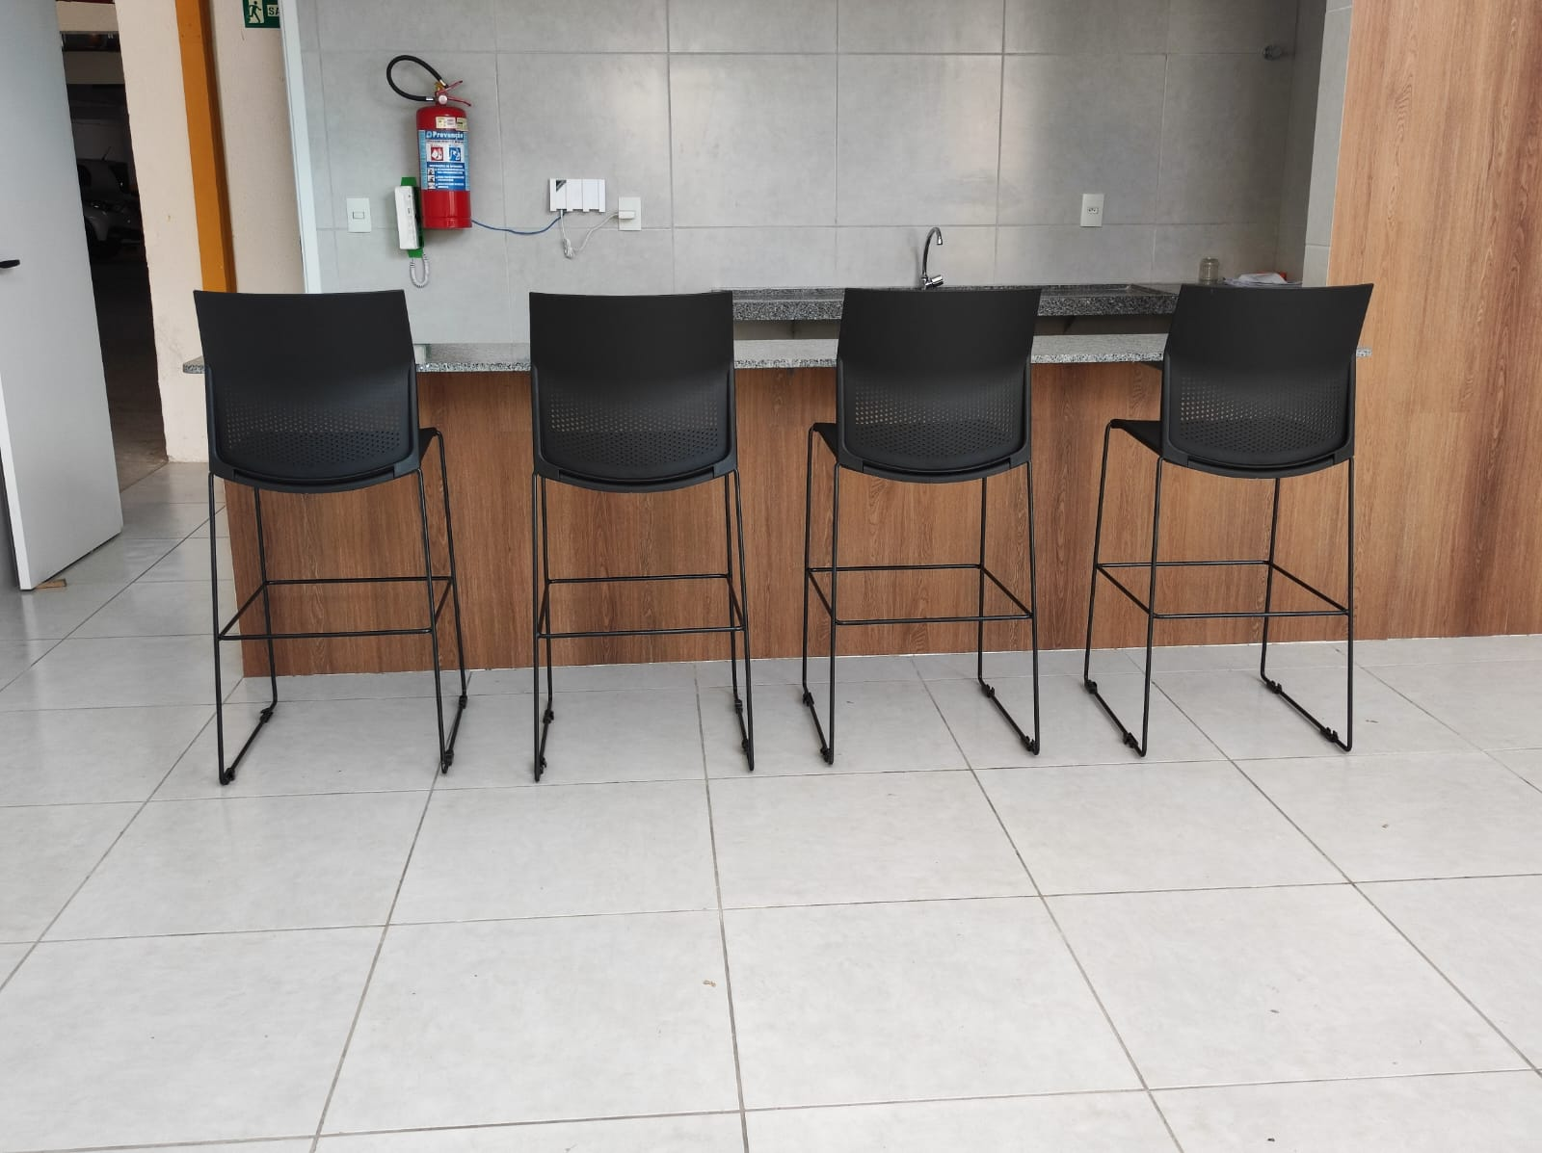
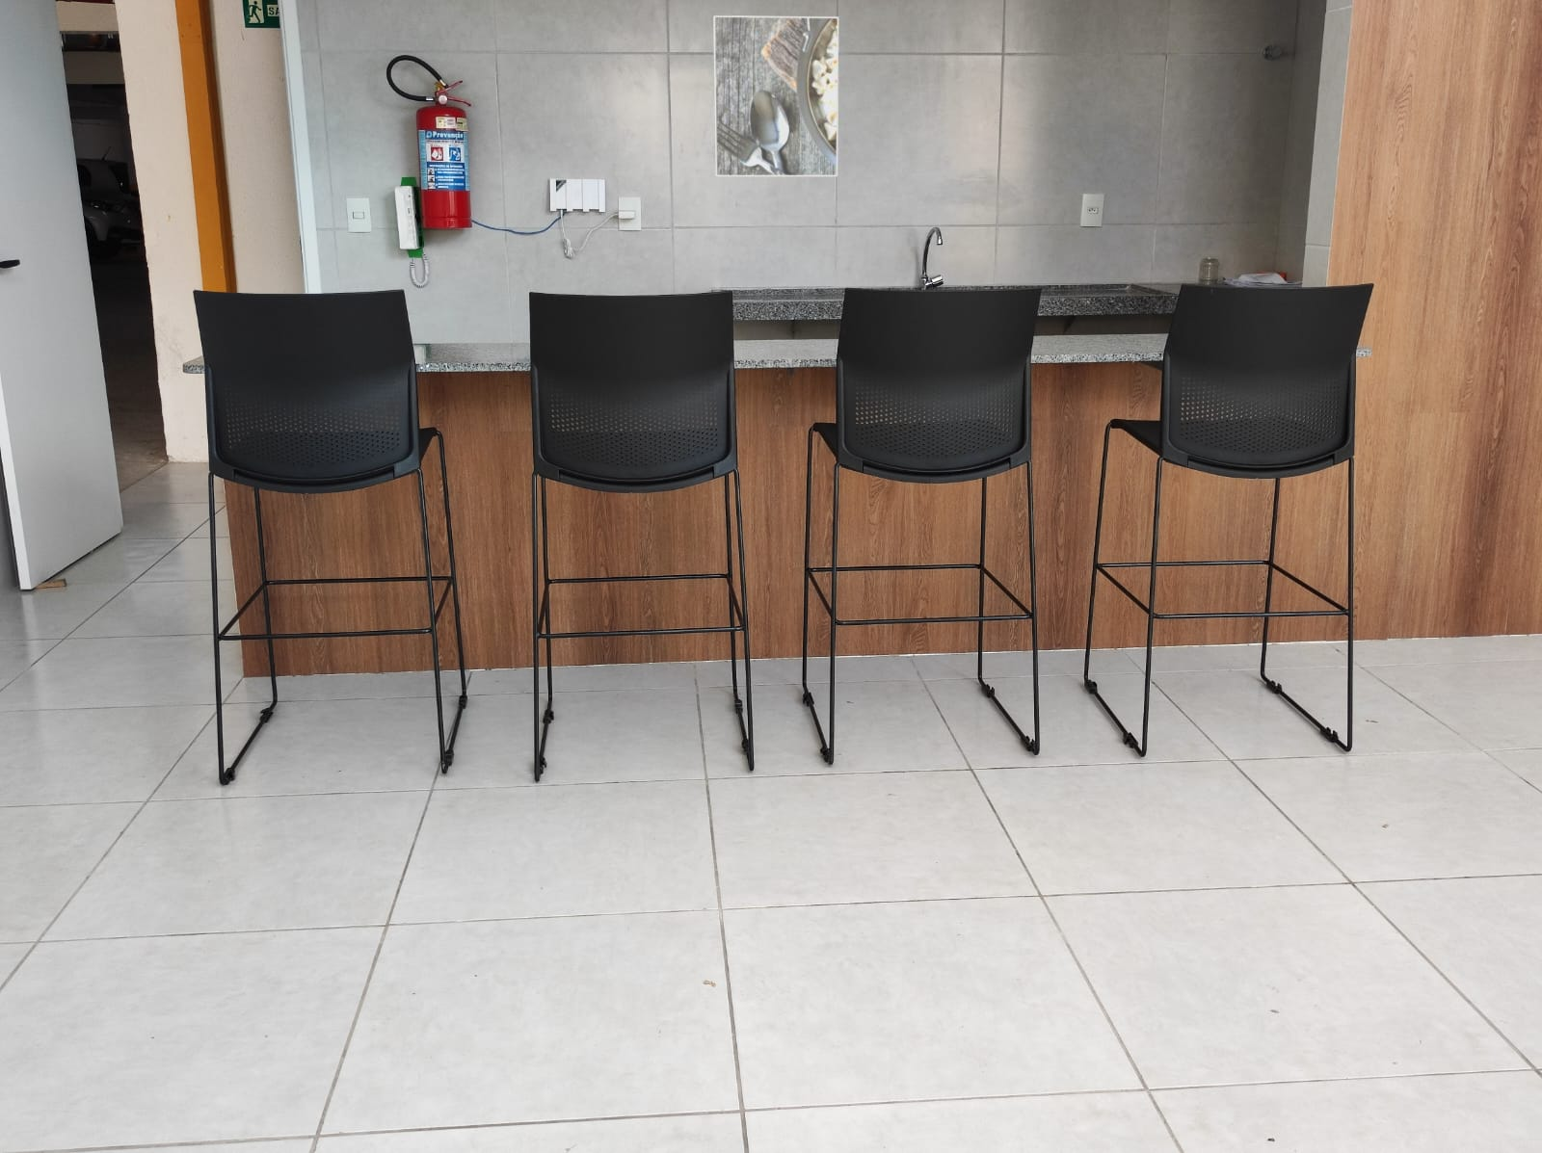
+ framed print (775, 97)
